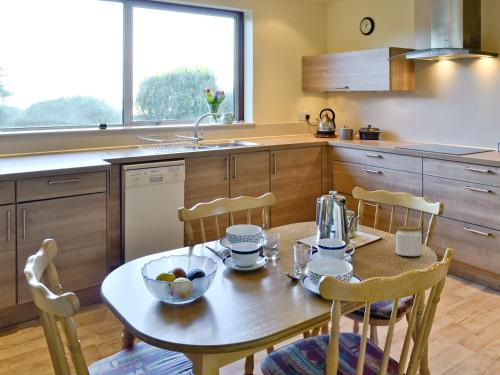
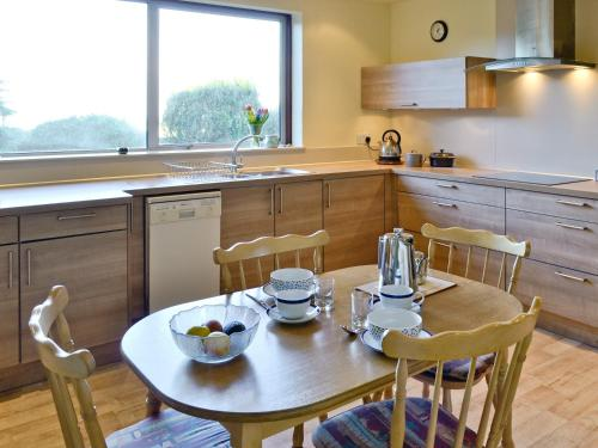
- jar (408, 240)
